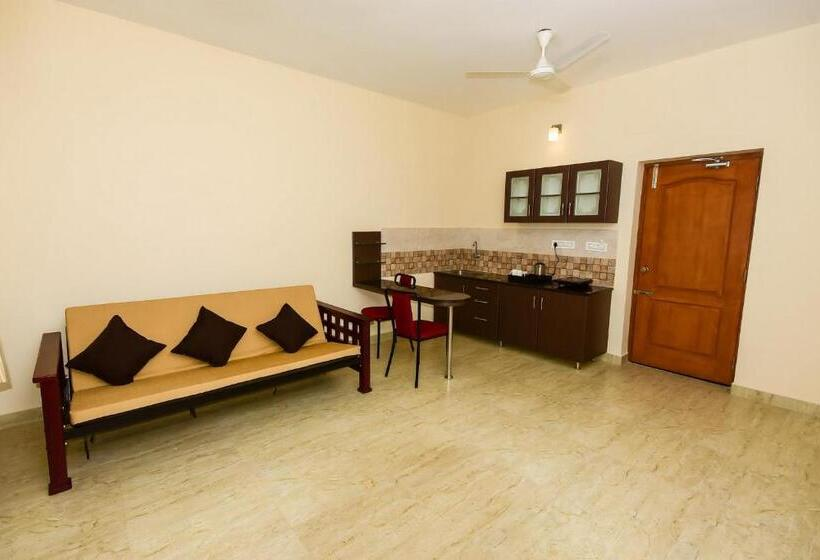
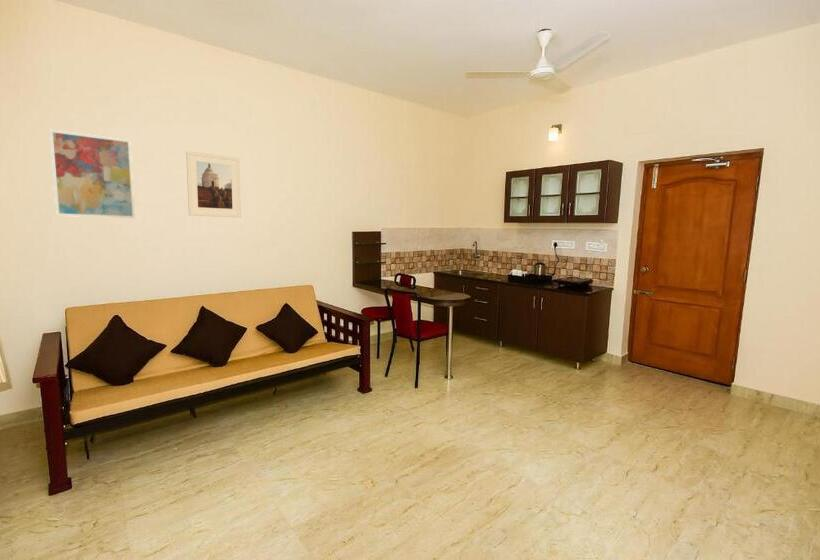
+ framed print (214, 185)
+ wall art (94, 176)
